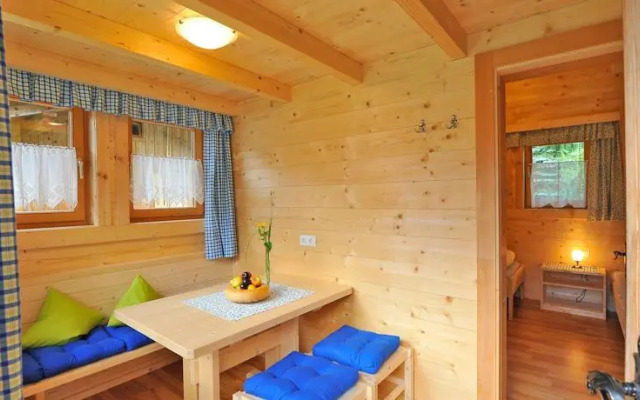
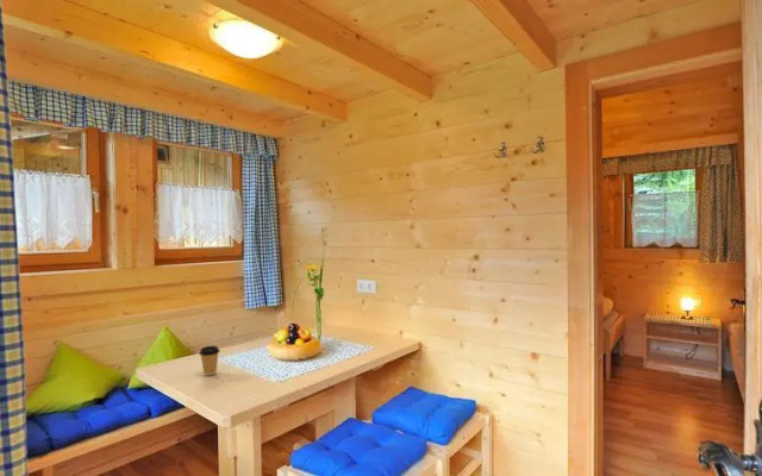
+ coffee cup (210, 361)
